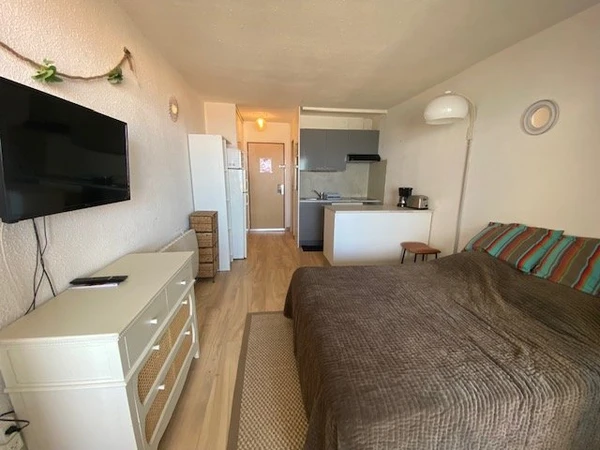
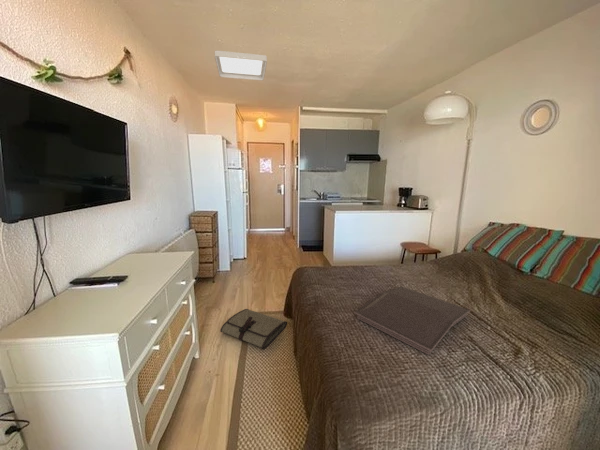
+ tool roll (254, 322)
+ serving tray (413, 309)
+ ceiling light (241, 67)
